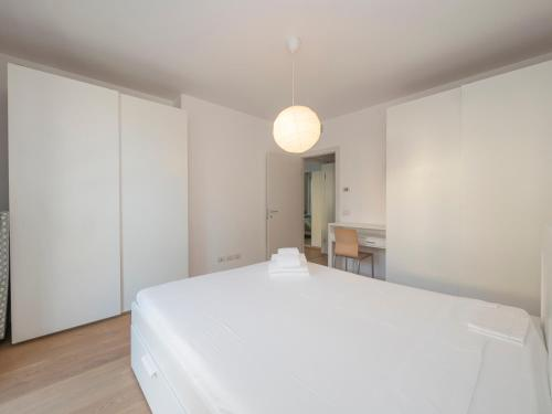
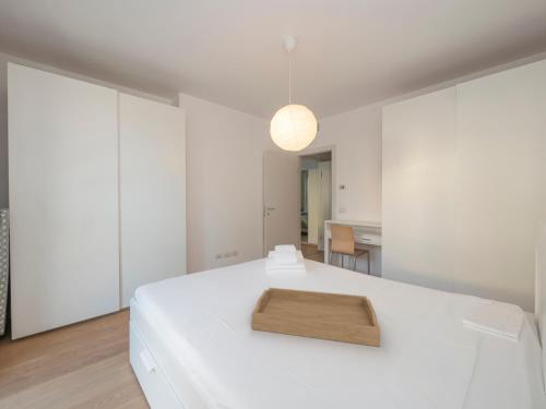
+ serving tray (313, 309)
